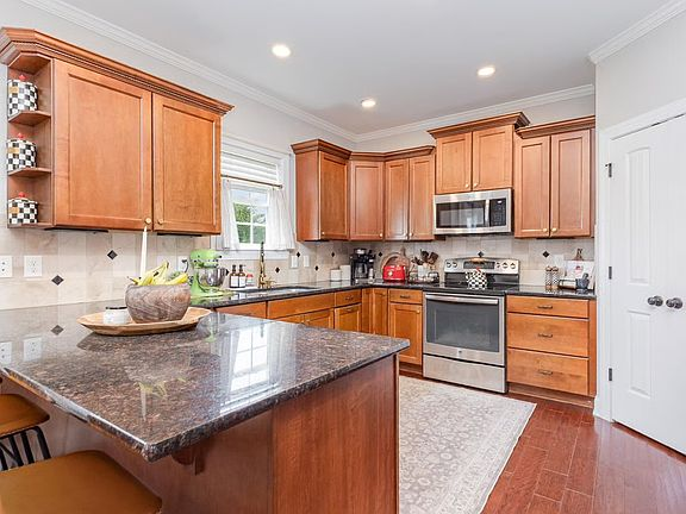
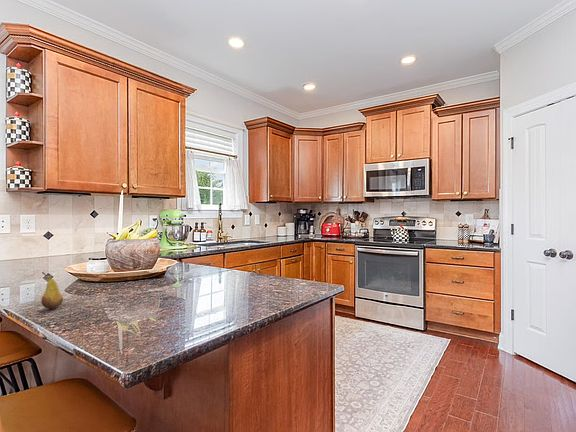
+ fruit (52, 289)
